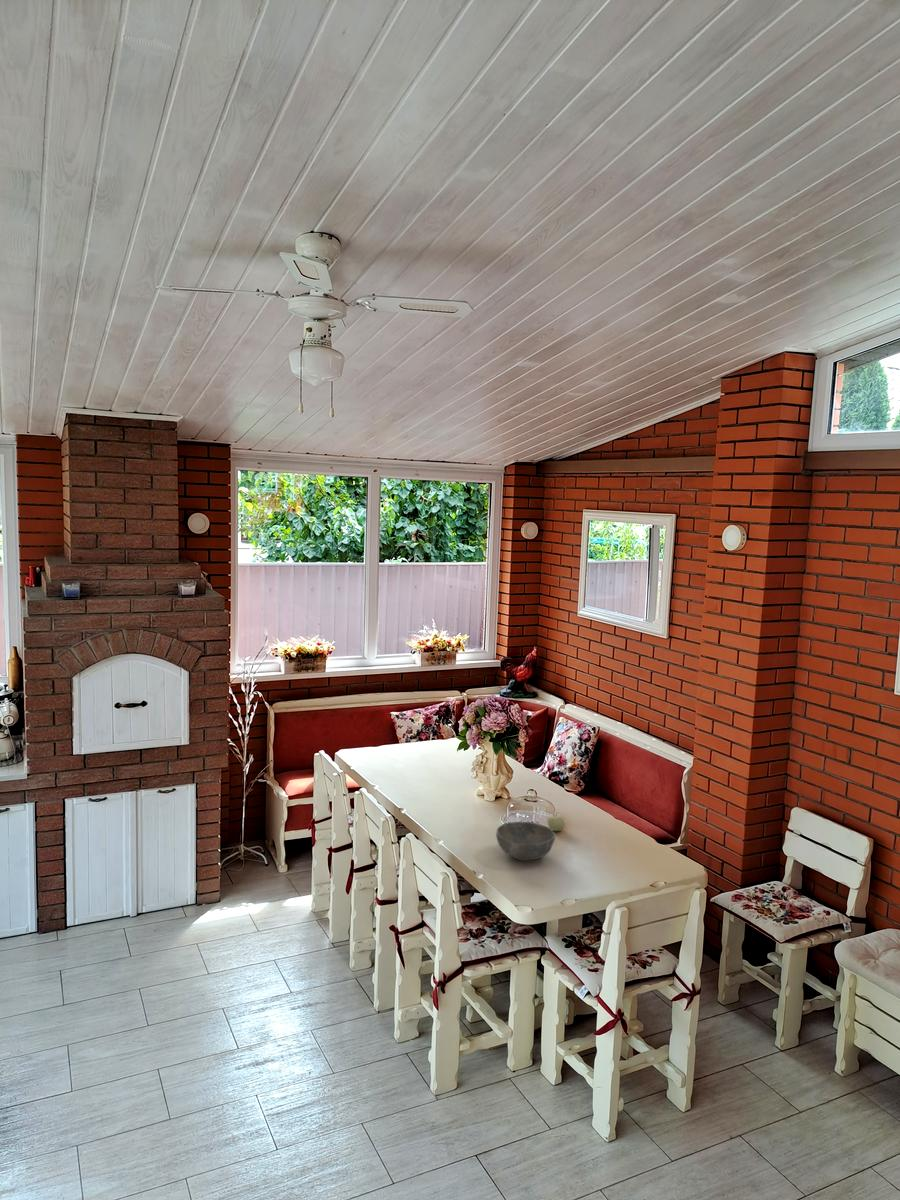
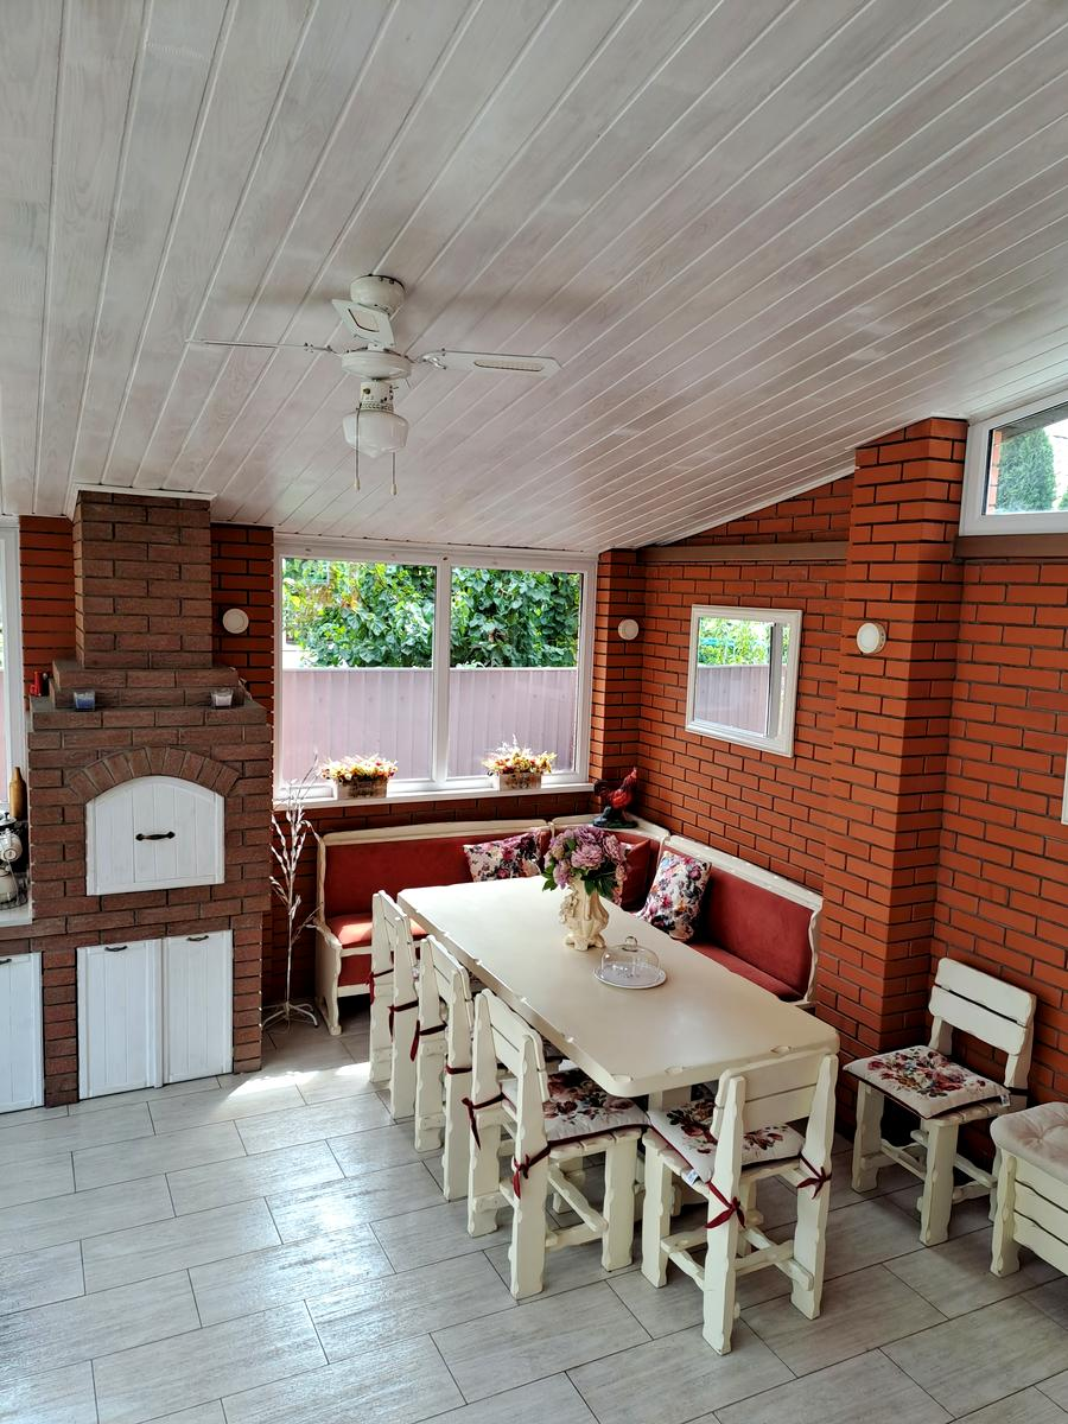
- fruit (555, 820)
- bowl (525, 843)
